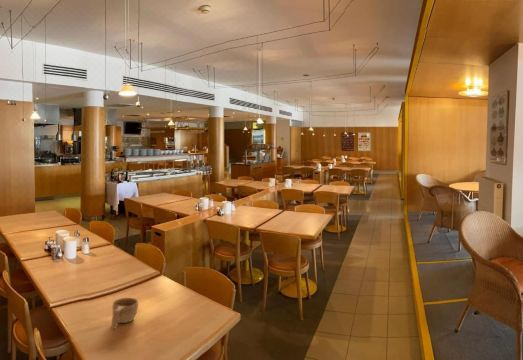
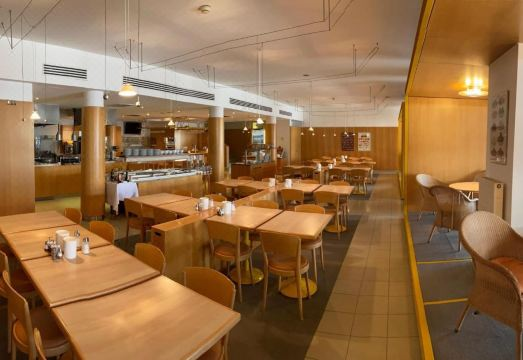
- cup (122, 313)
